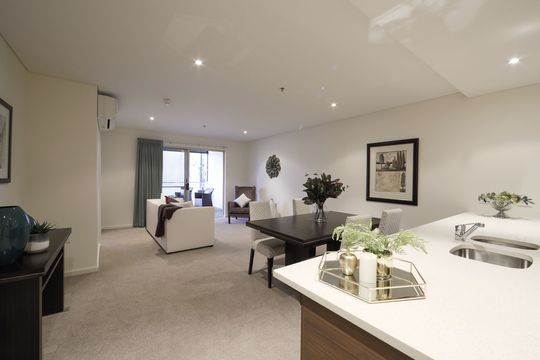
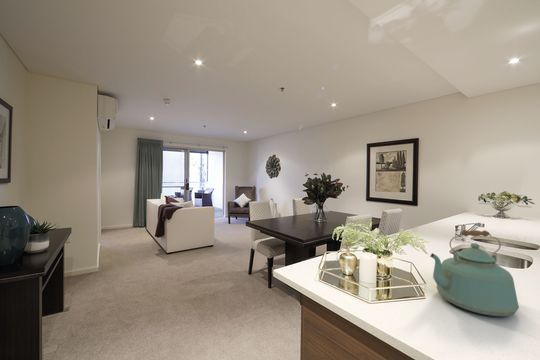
+ kettle (468, 266)
